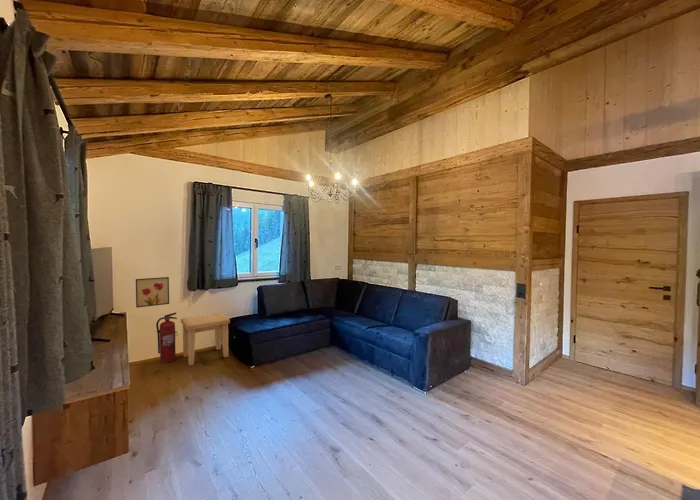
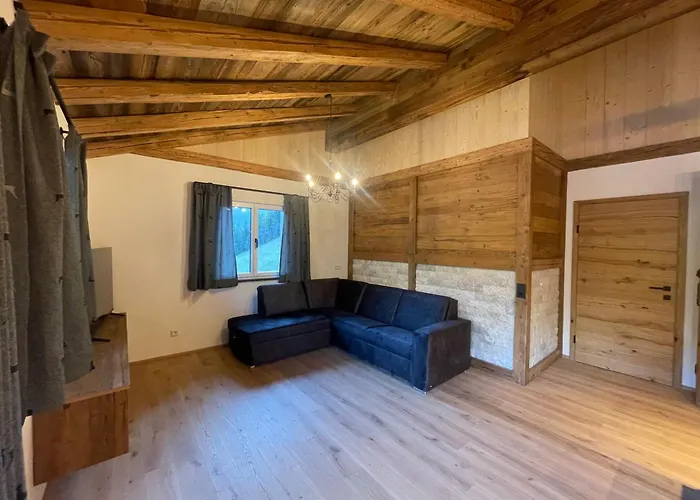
- side table (203, 331)
- fire extinguisher (167, 337)
- wall art (152, 291)
